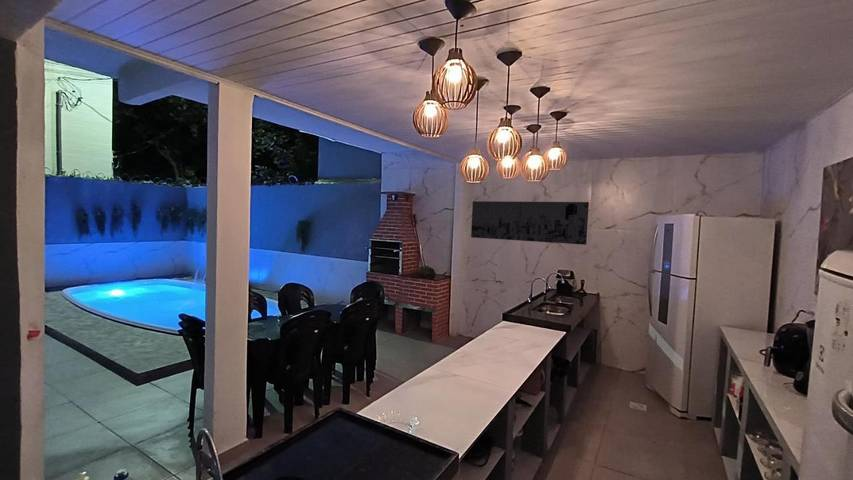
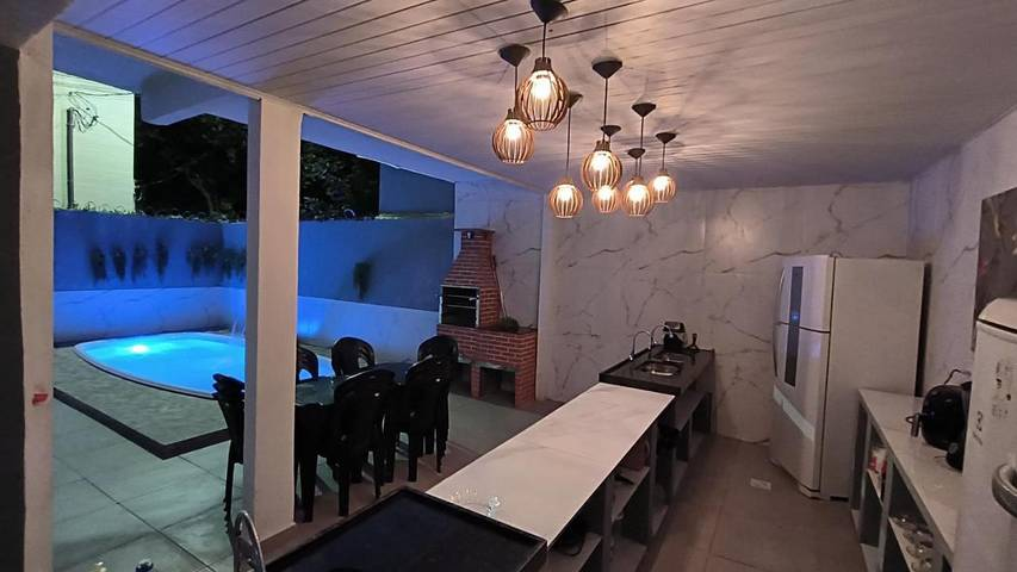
- wall art (525, 221)
